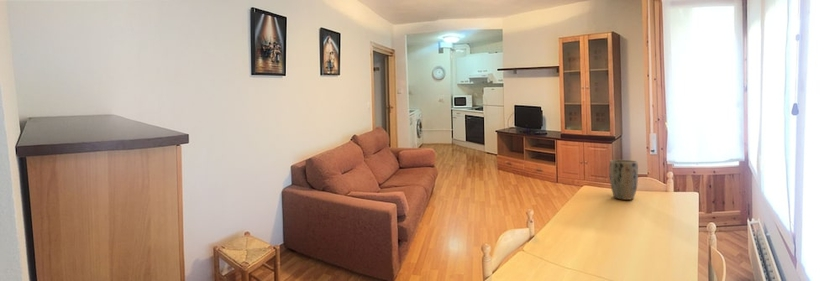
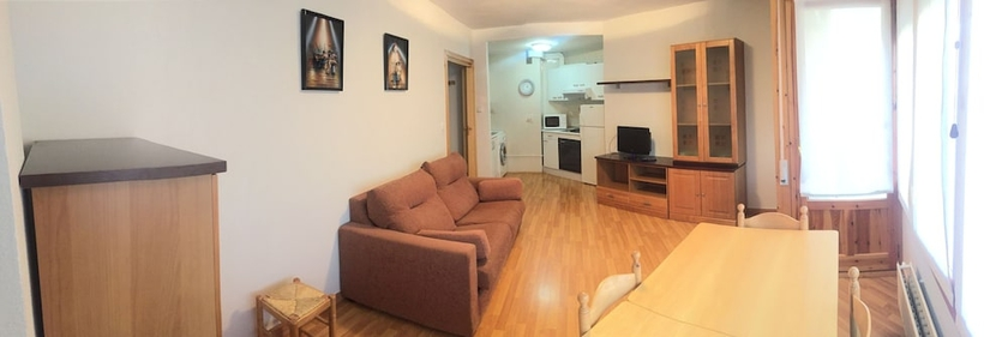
- plant pot (623, 179)
